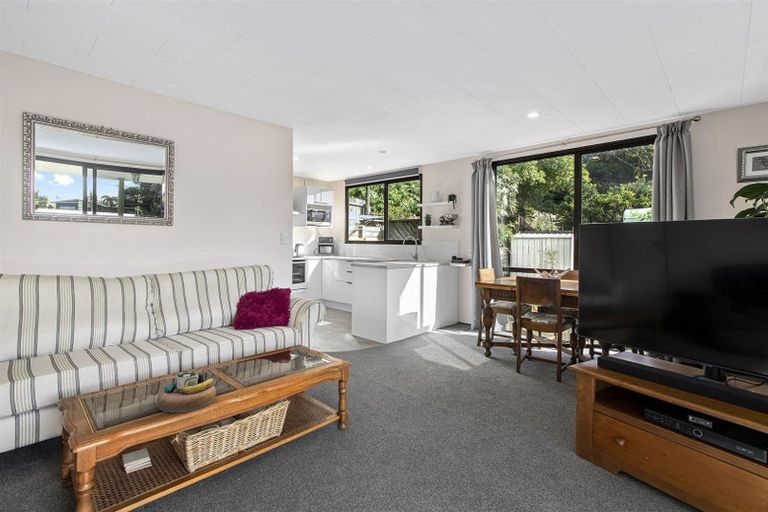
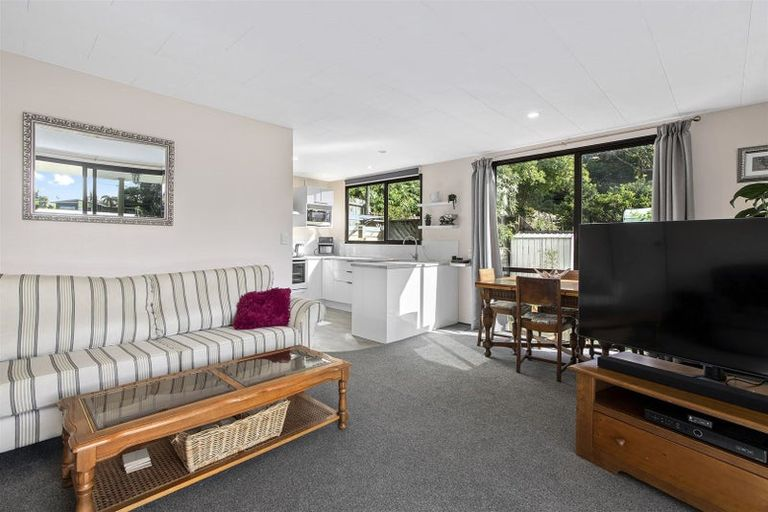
- decorative bowl (187, 386)
